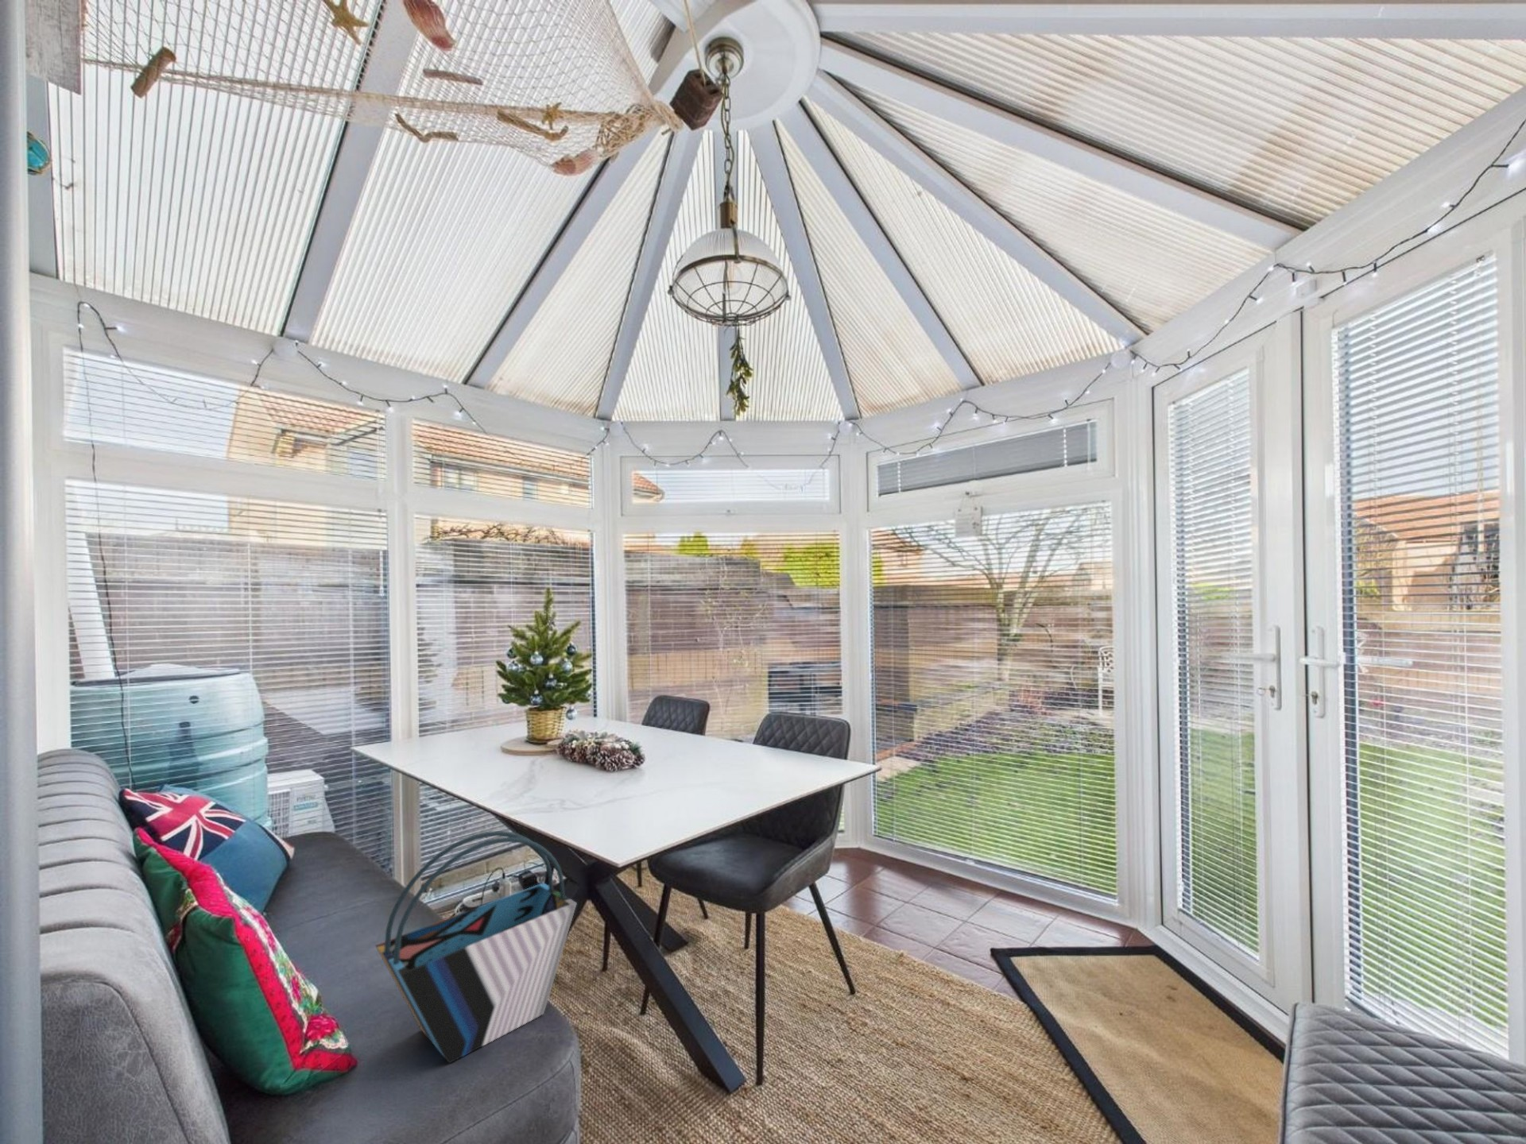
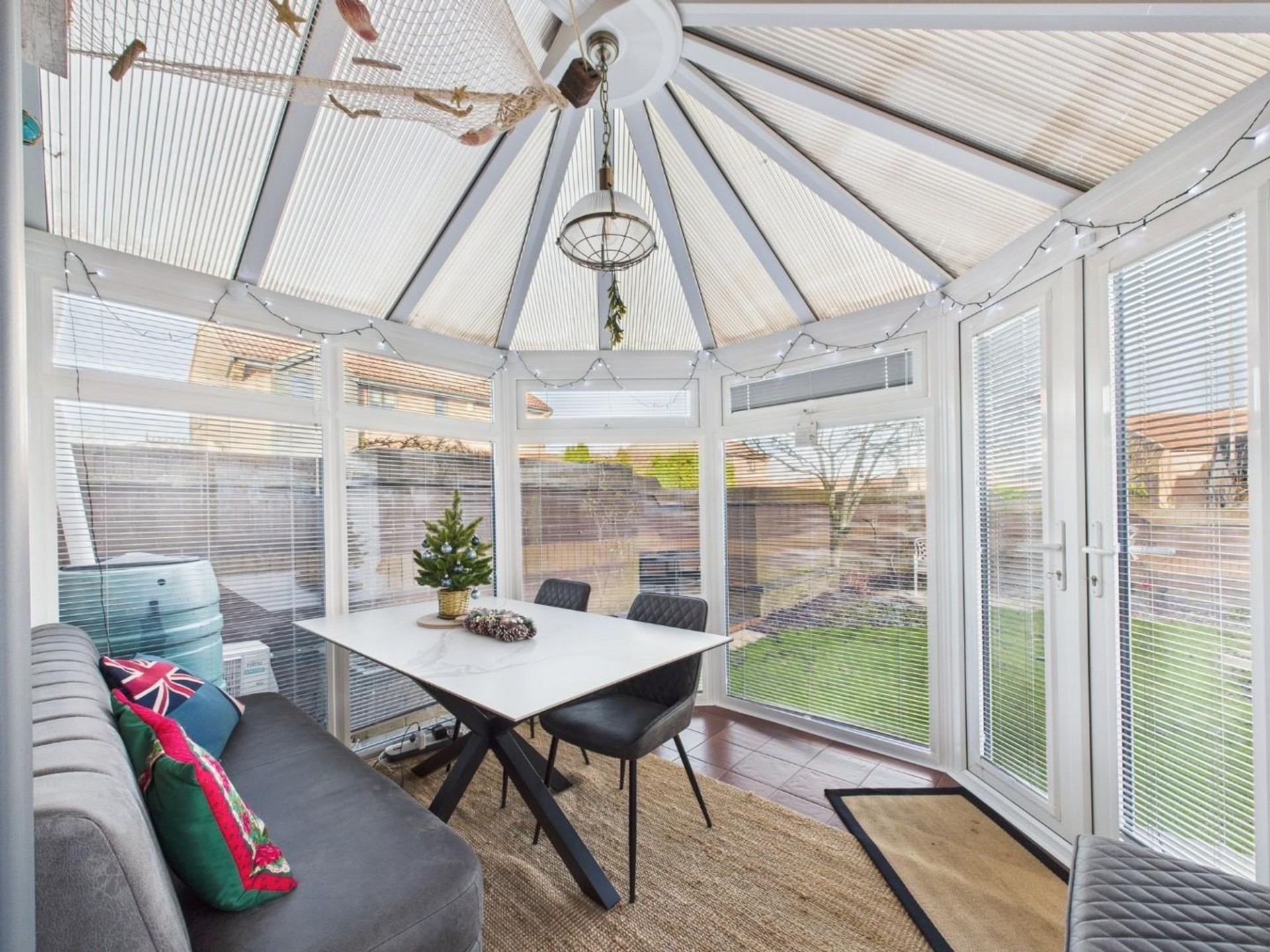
- tote bag (482, 930)
